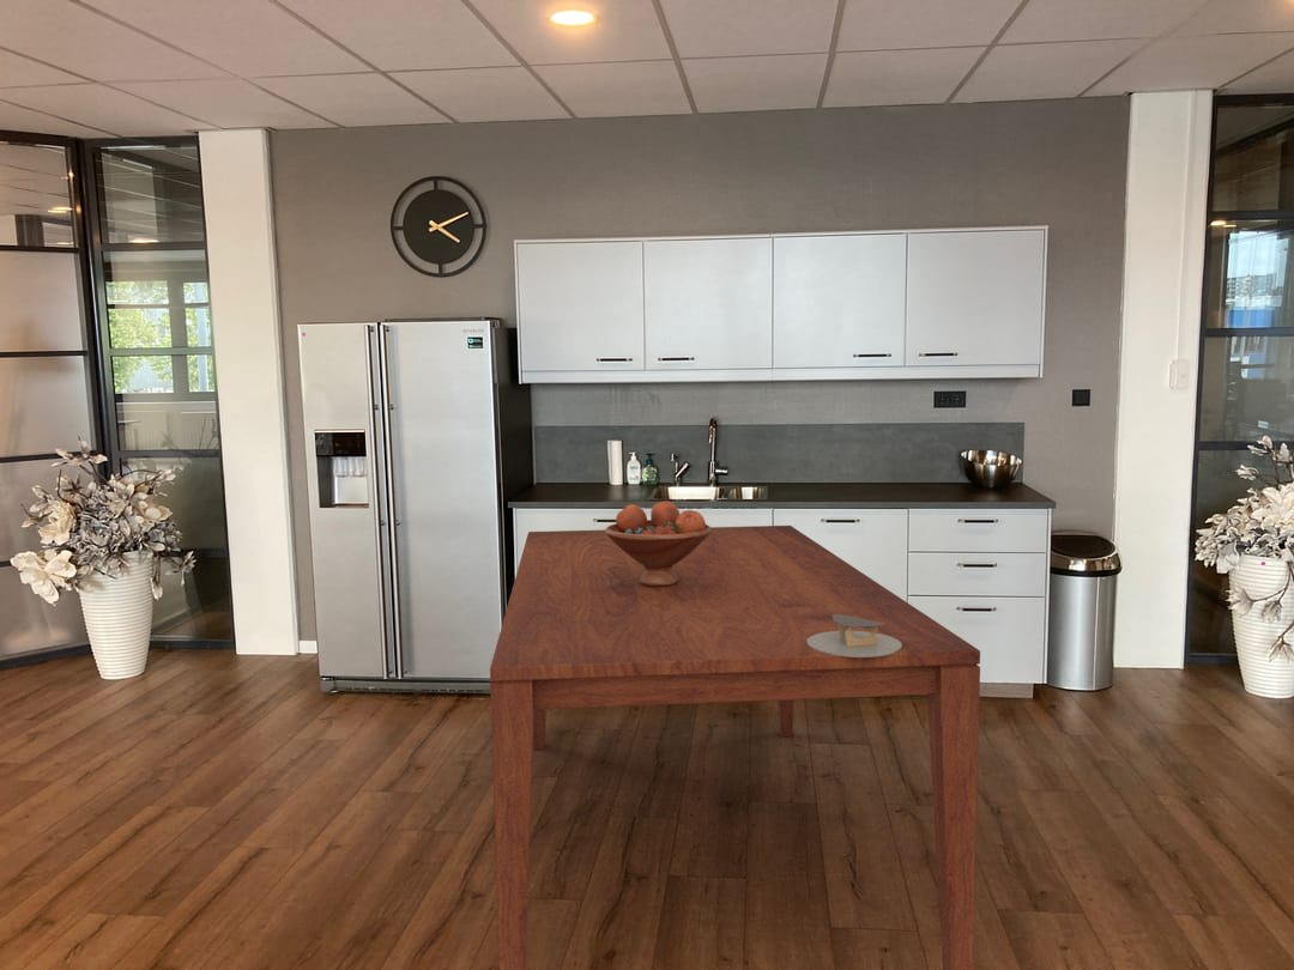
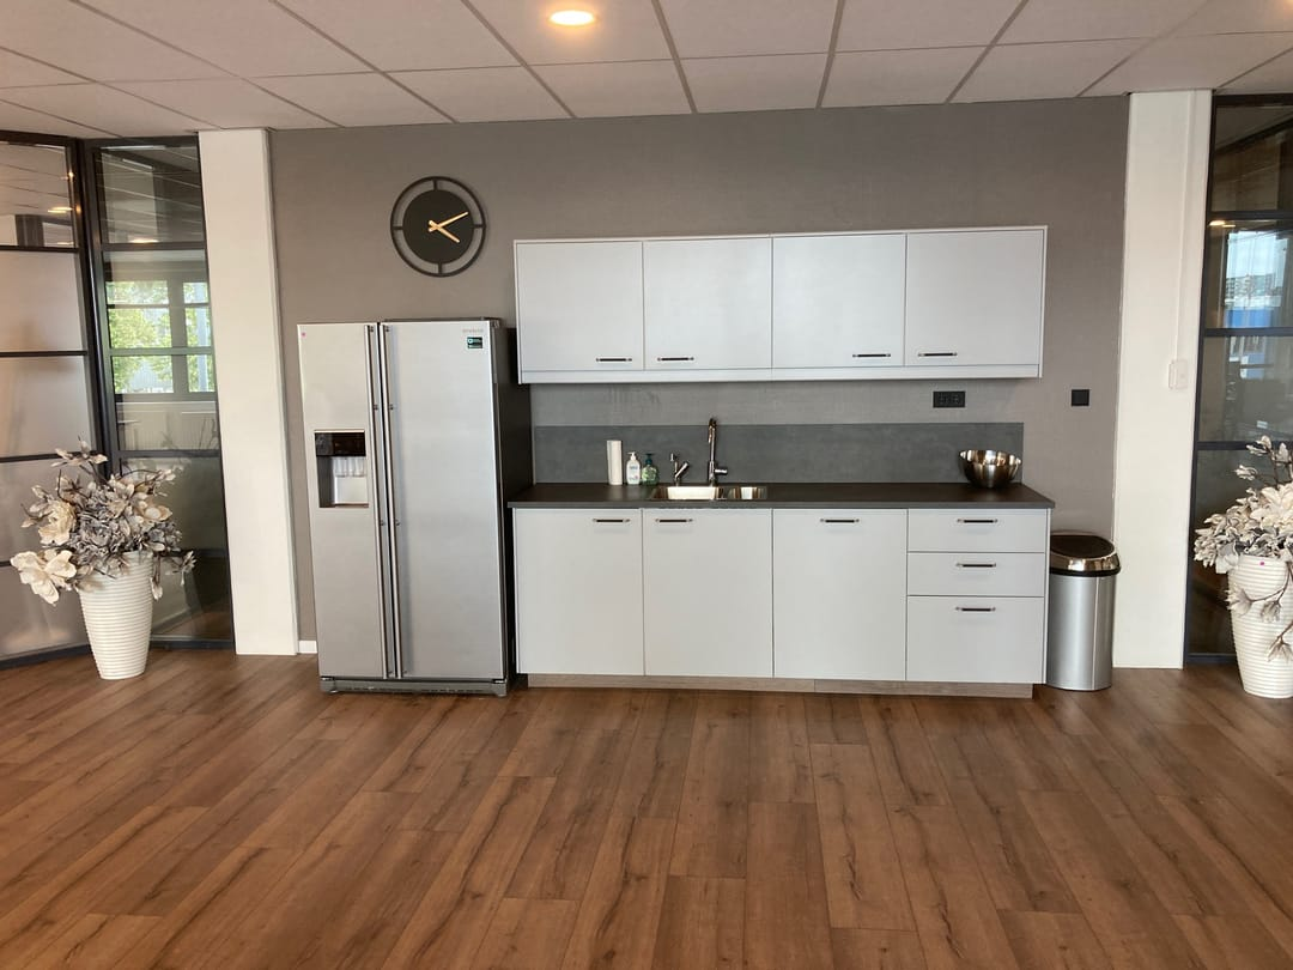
- dining table (688, 703)
- napkin holder (853, 631)
- fruit bowl (658, 544)
